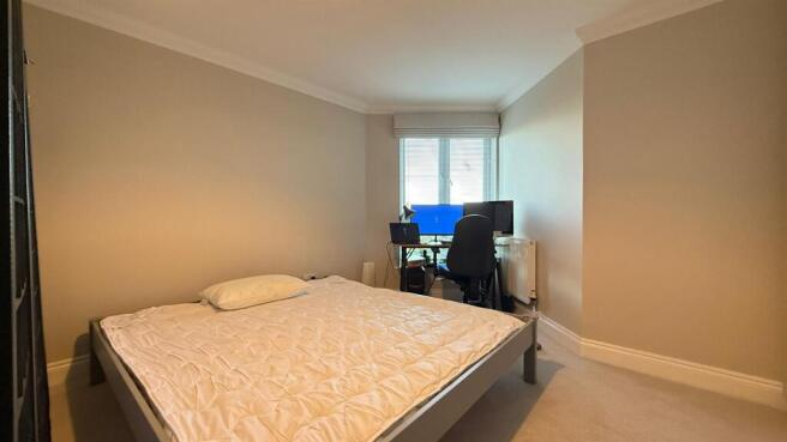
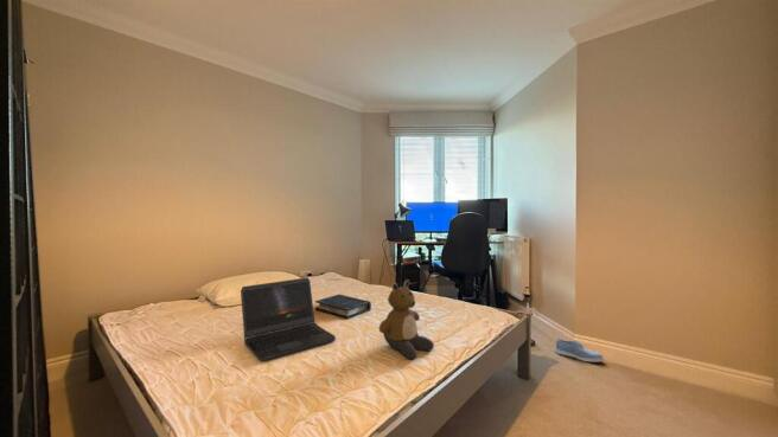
+ bear (407, 315)
+ book (343, 304)
+ laptop computer (288, 314)
+ shoe (579, 348)
